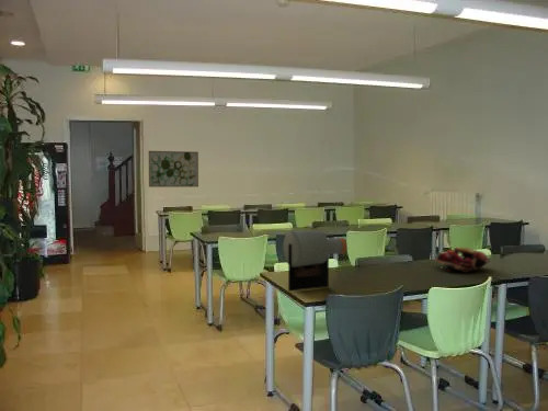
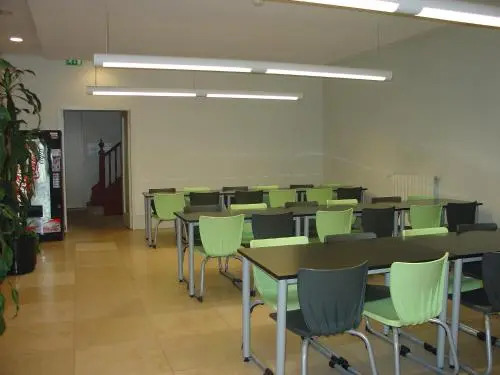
- wall art (173, 169)
- fruit basket (461, 259)
- water jug (316, 259)
